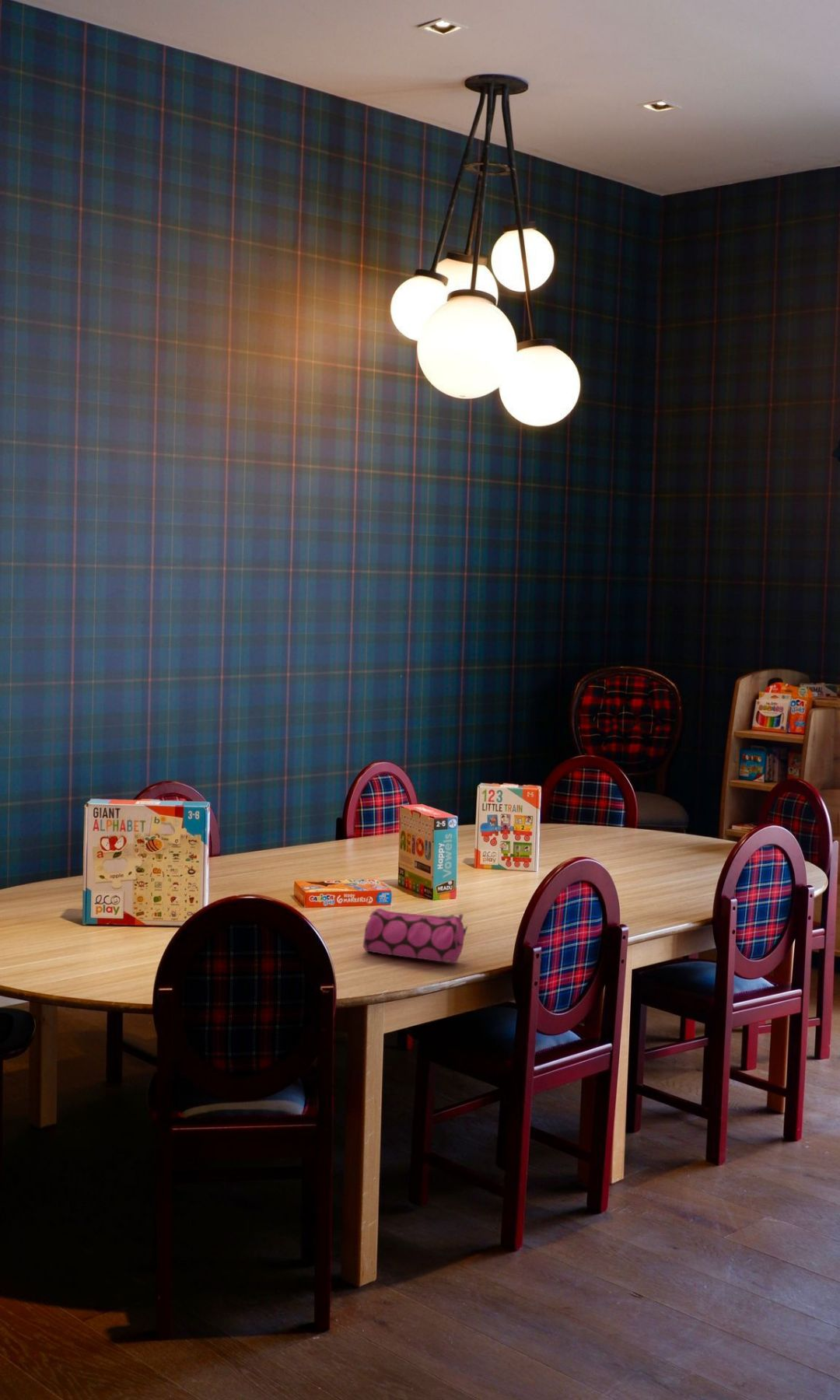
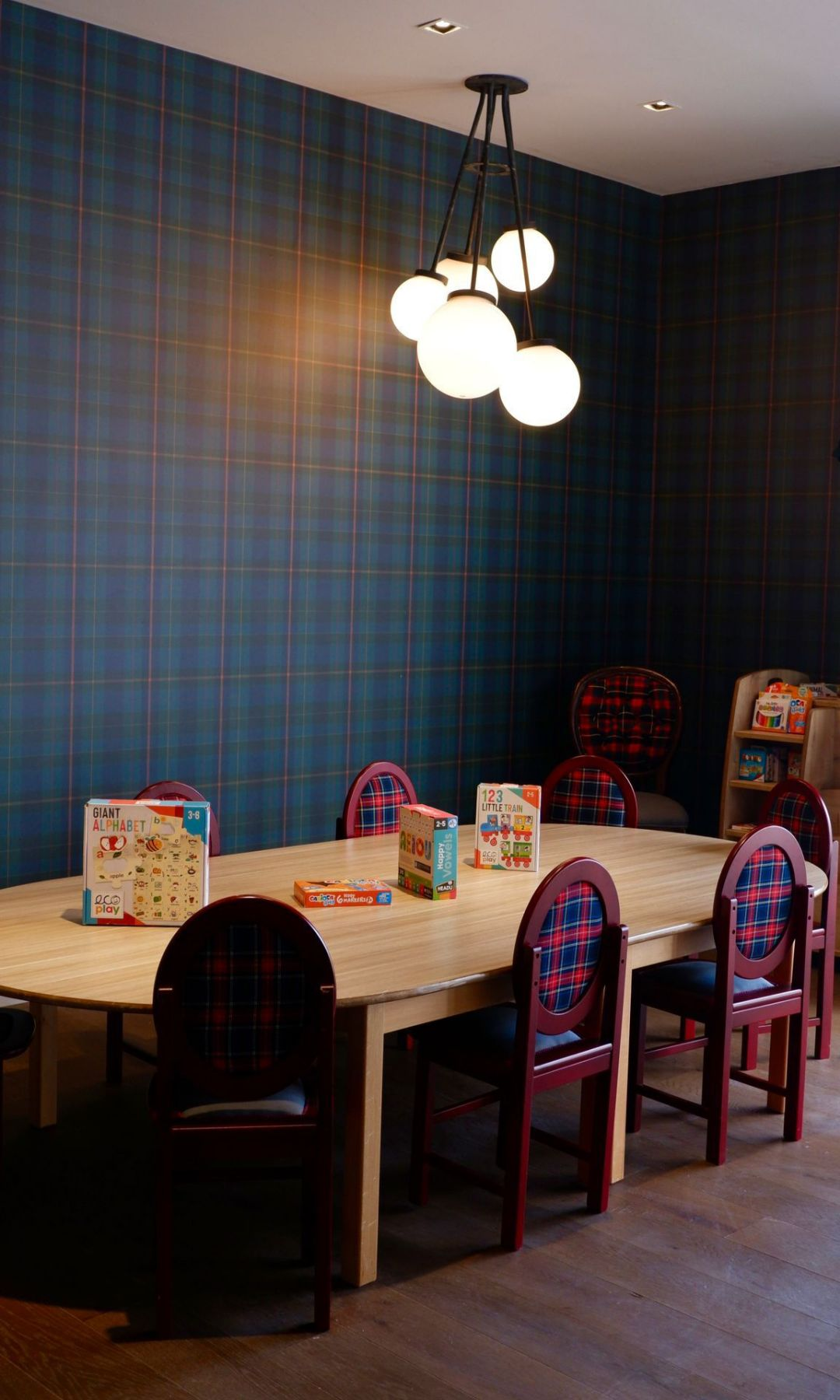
- pencil case (414, 933)
